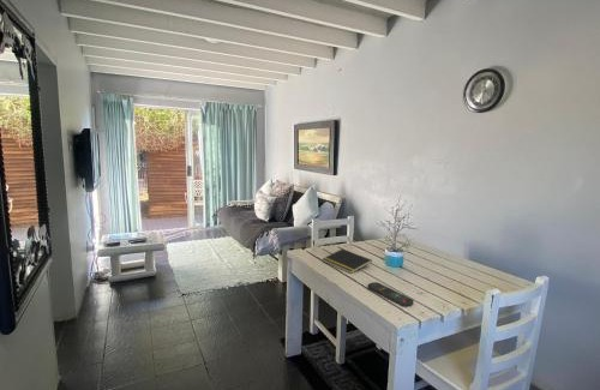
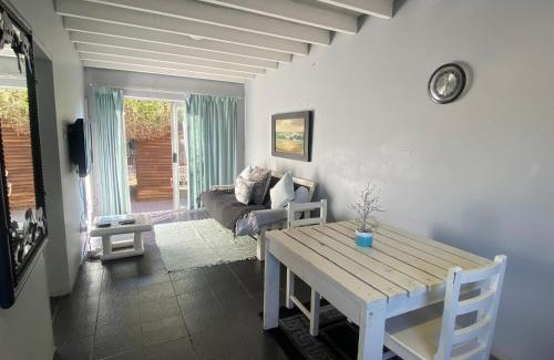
- remote control (389, 293)
- notepad (346, 259)
